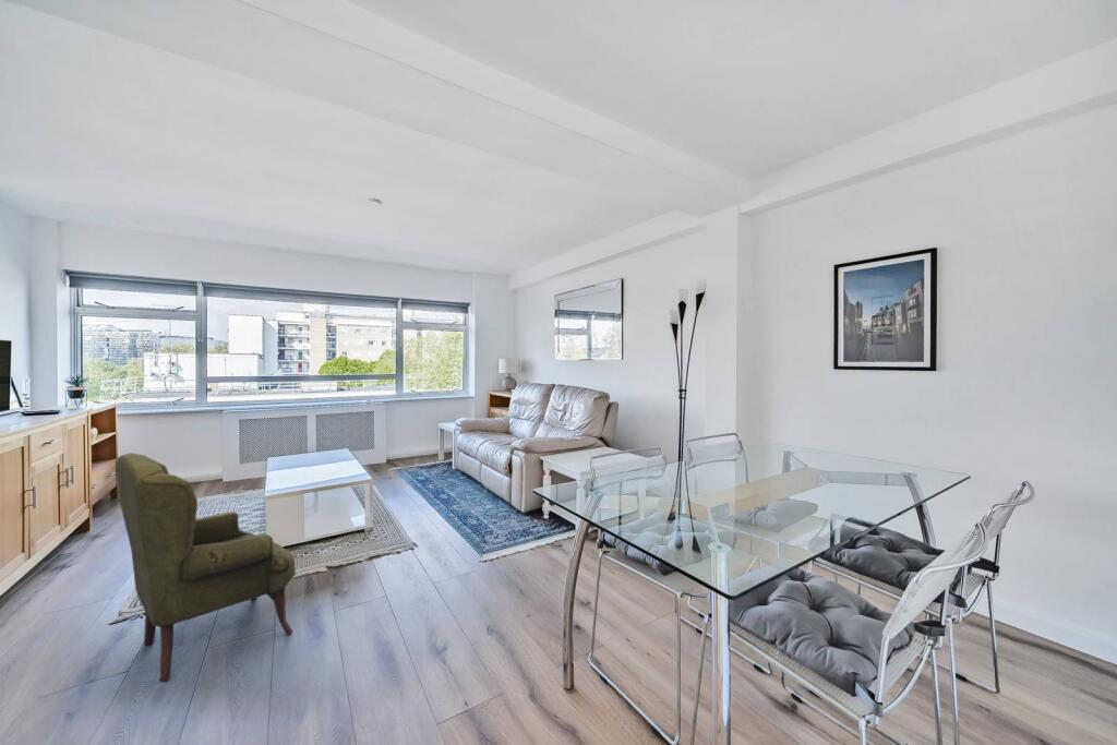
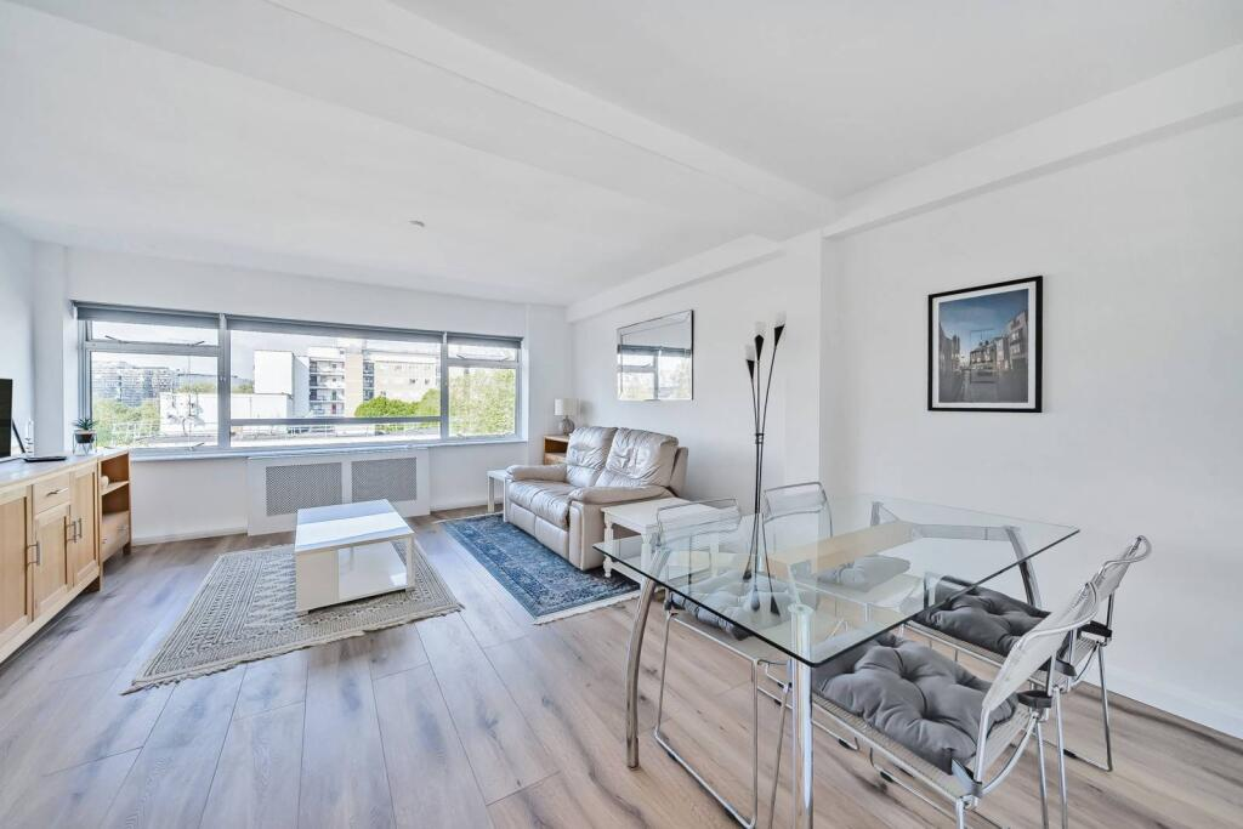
- armchair (214, 542)
